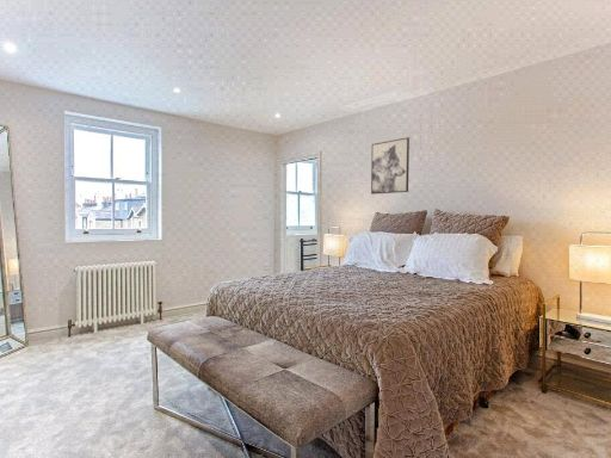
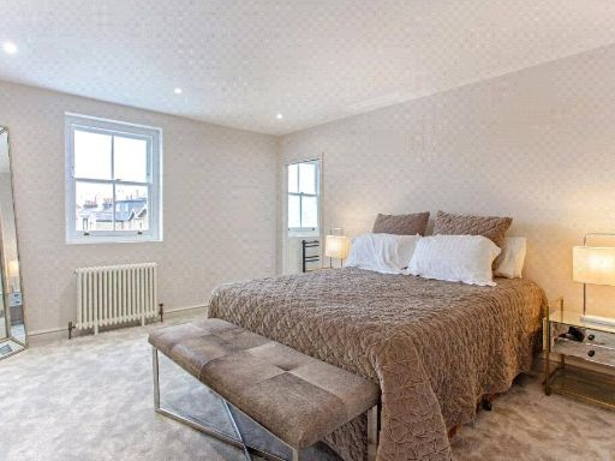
- wall art (389, 167)
